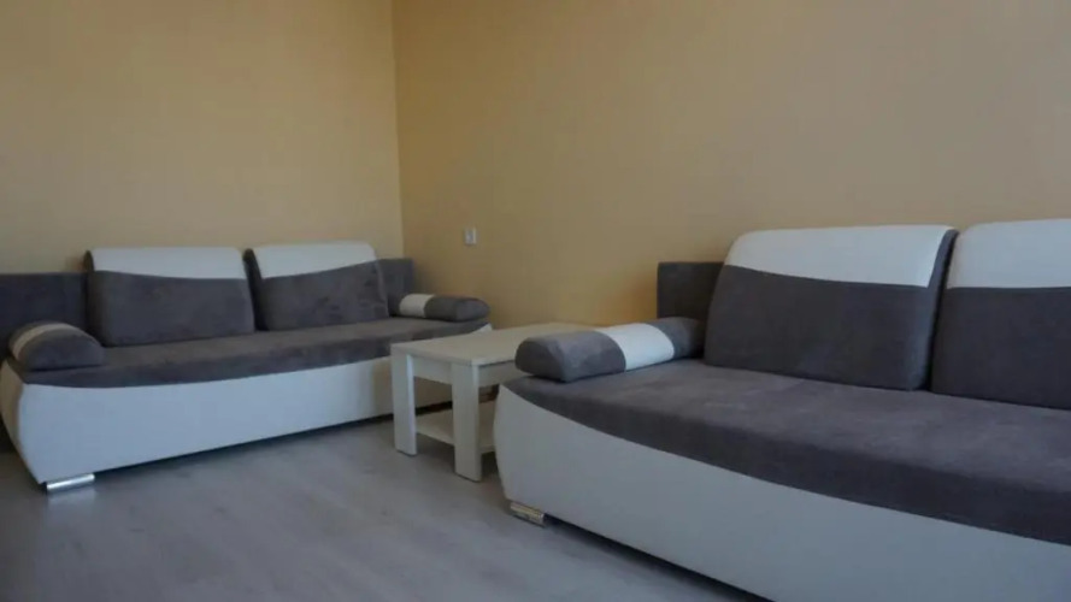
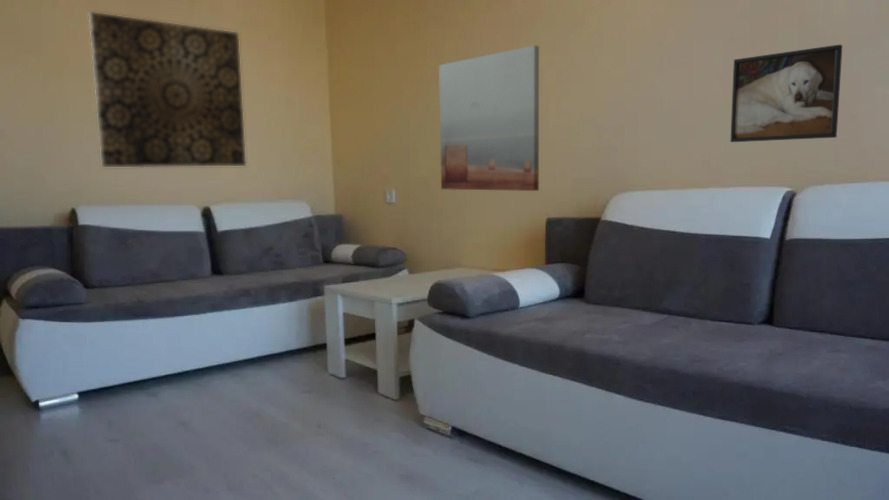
+ wall art (174, 95)
+ wall art (486, 124)
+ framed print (782, 96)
